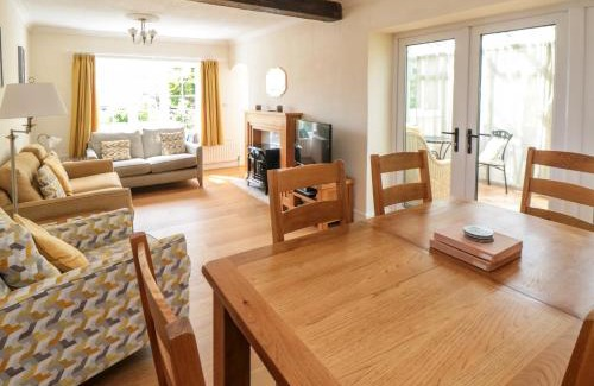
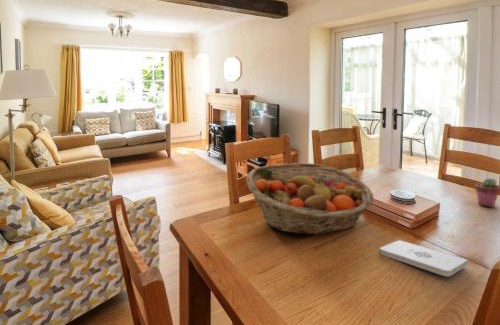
+ fruit basket (308, 194)
+ notepad (420, 256)
+ potted succulent (487, 191)
